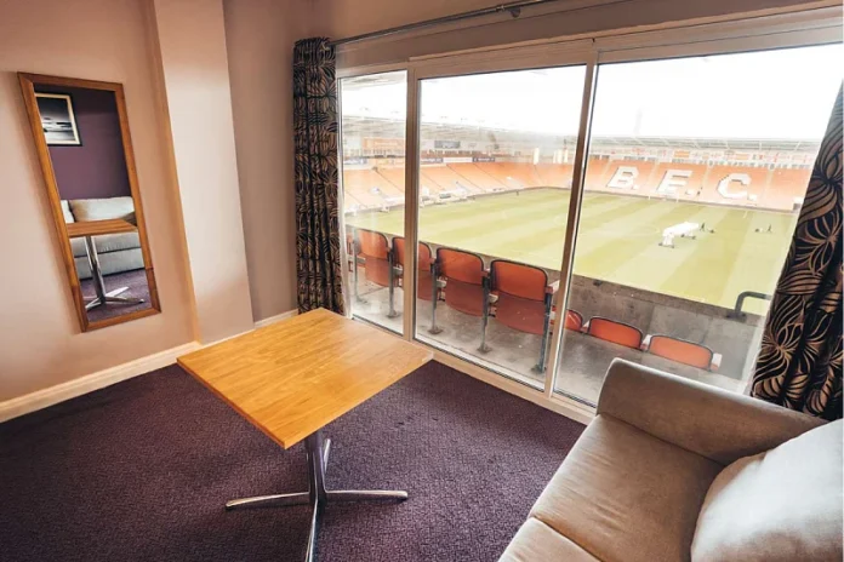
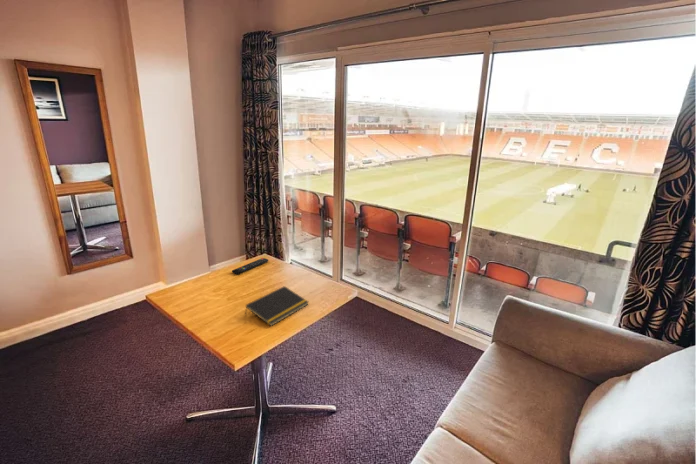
+ remote control (251, 265)
+ notepad (278, 304)
